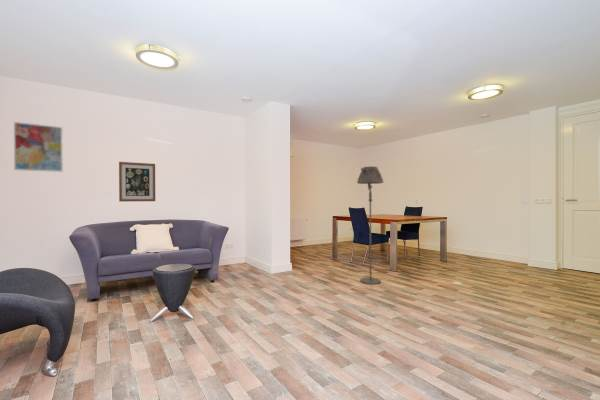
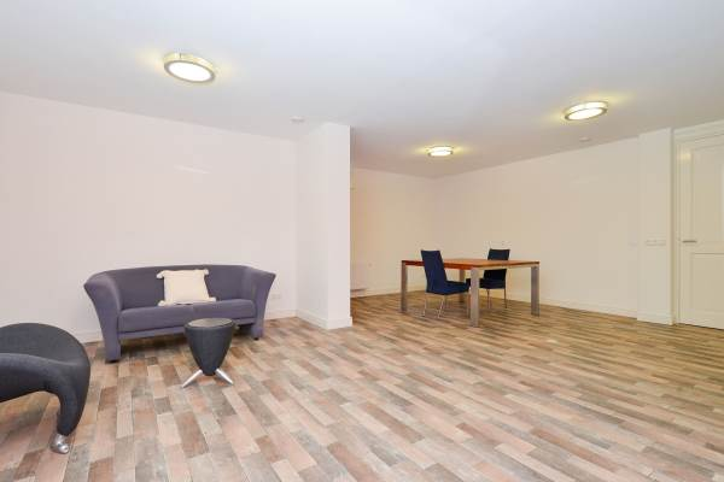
- floor lamp (370, 224)
- wall art (39, 147)
- wall art (137, 182)
